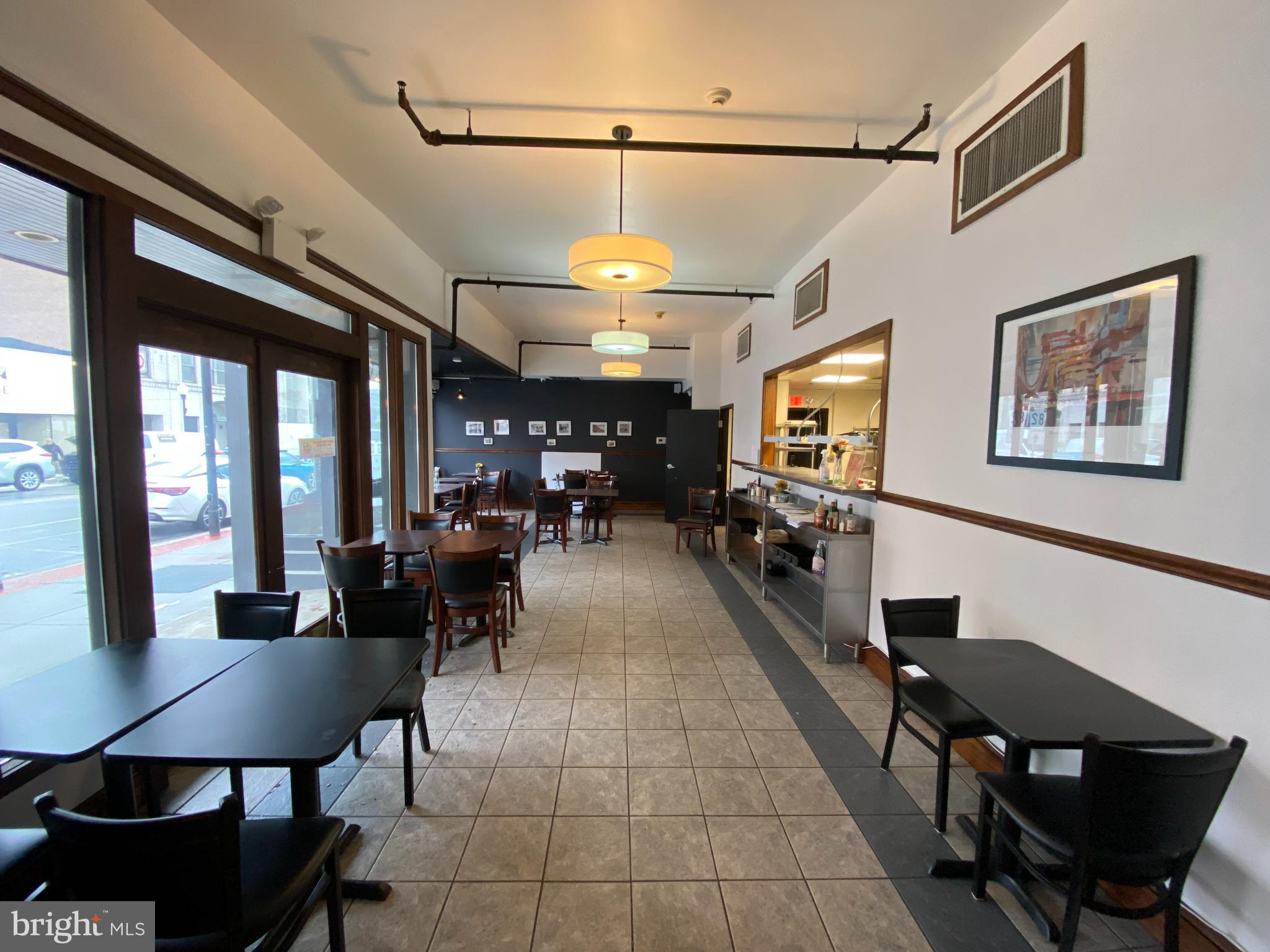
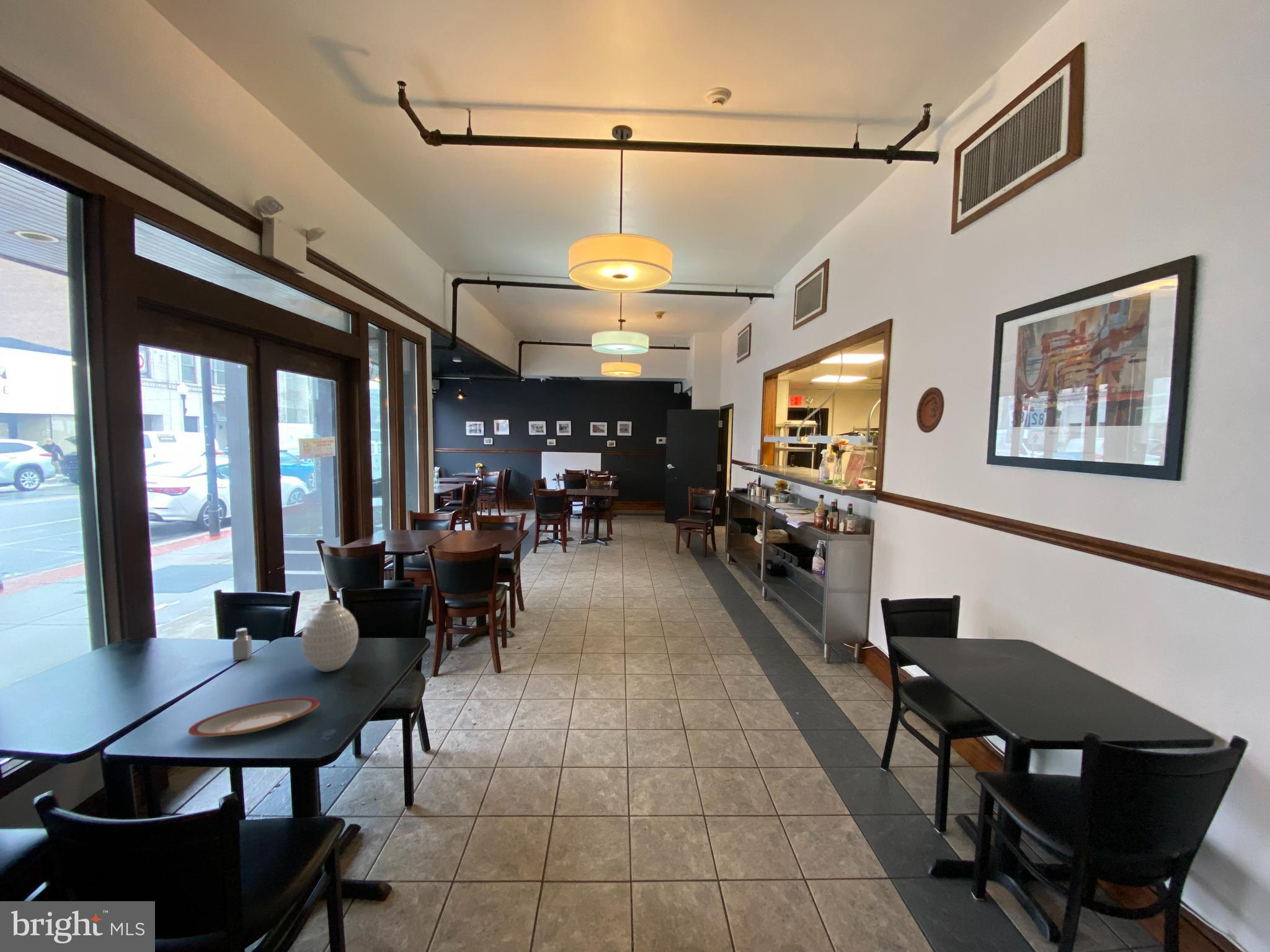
+ decorative plate (930, 410)
+ saltshaker (242, 643)
+ vase (331, 635)
+ plate (257, 719)
